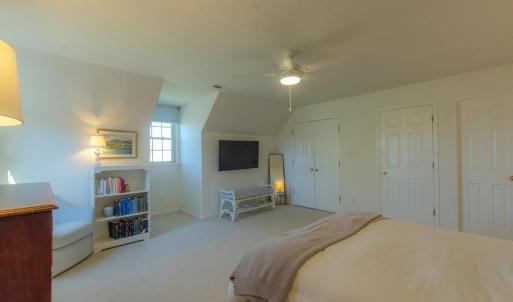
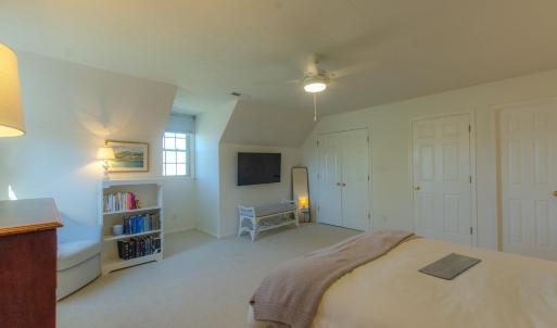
+ bath mat (451, 264)
